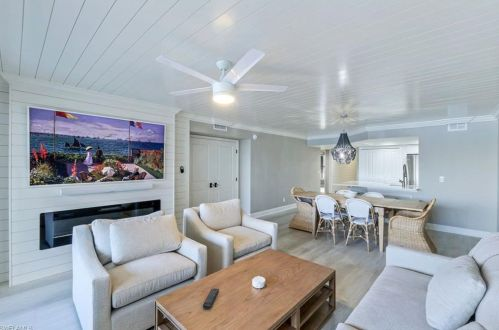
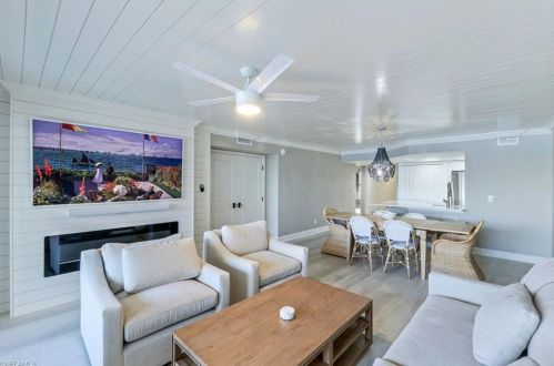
- remote control (211, 297)
